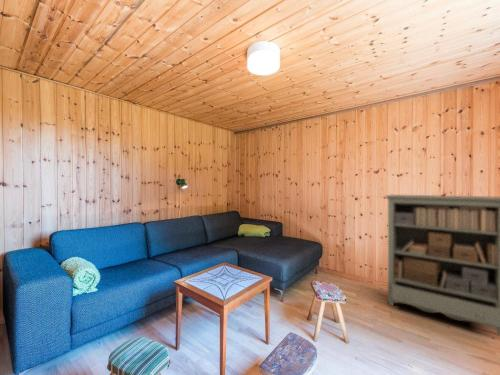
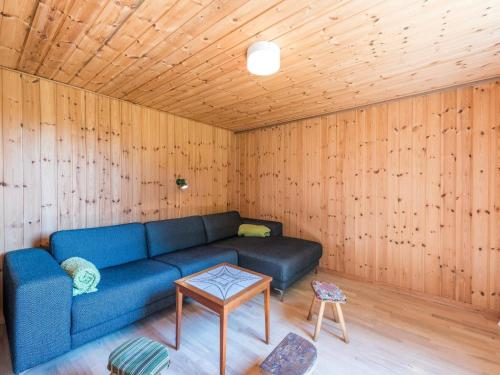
- bookshelf (440, 255)
